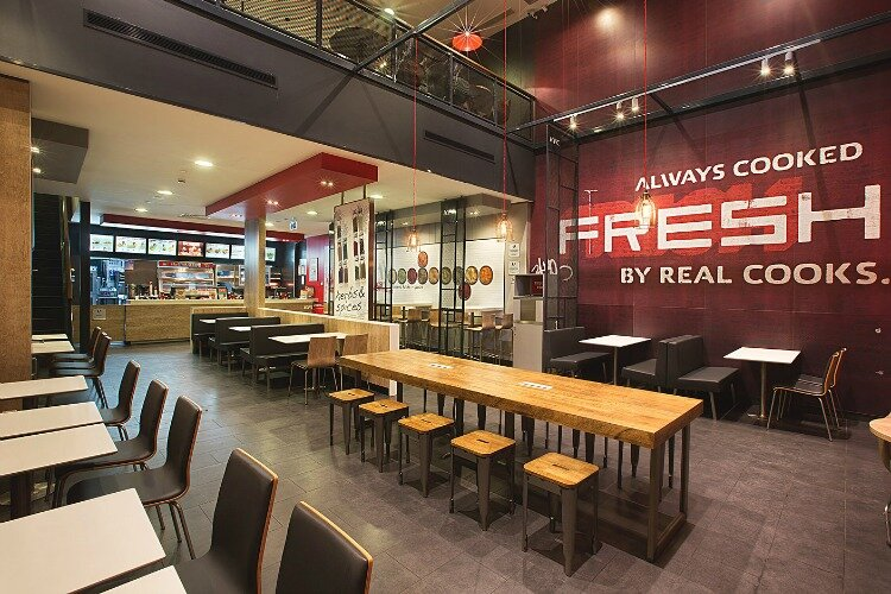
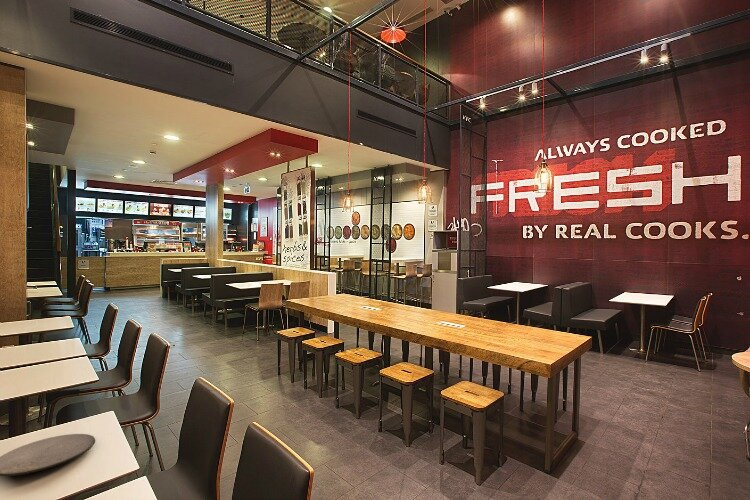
+ plate (46, 452)
